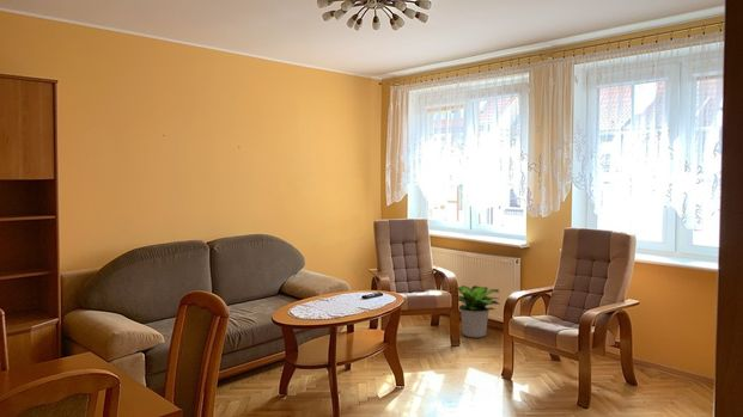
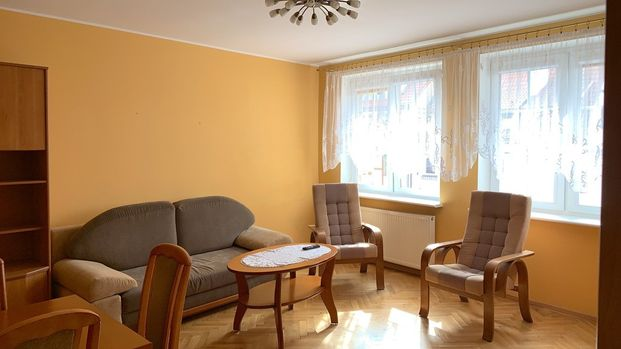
- potted plant (477, 312)
